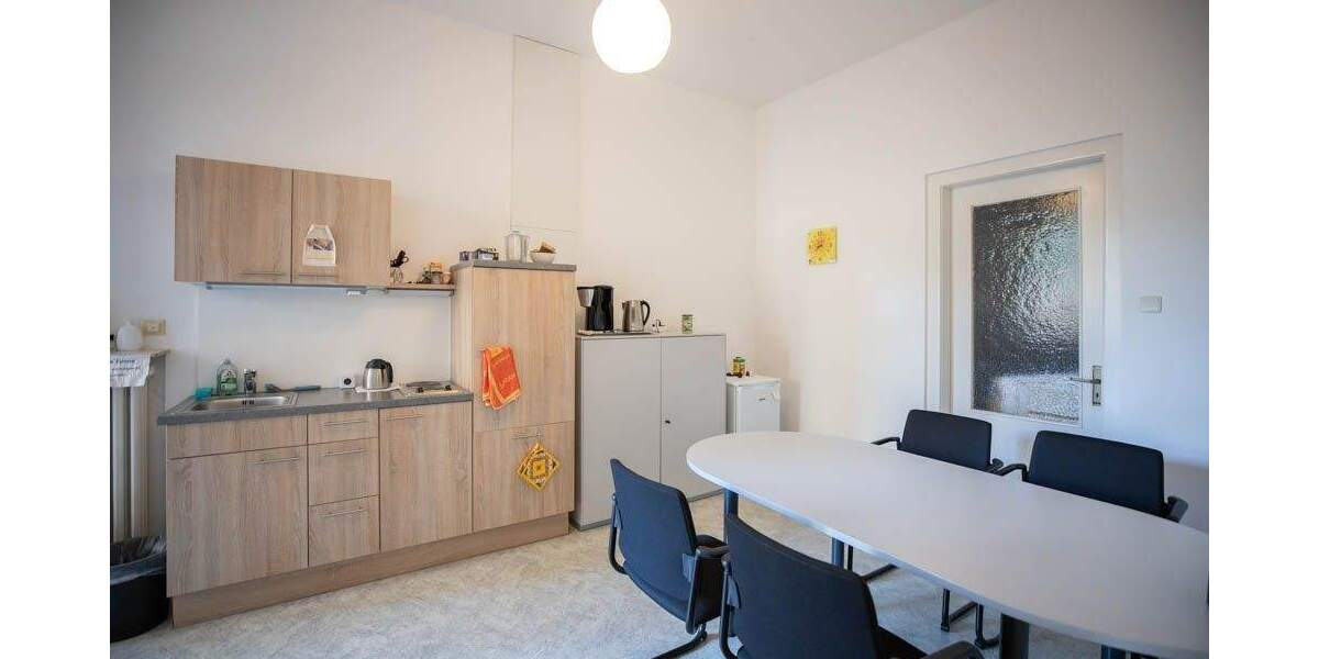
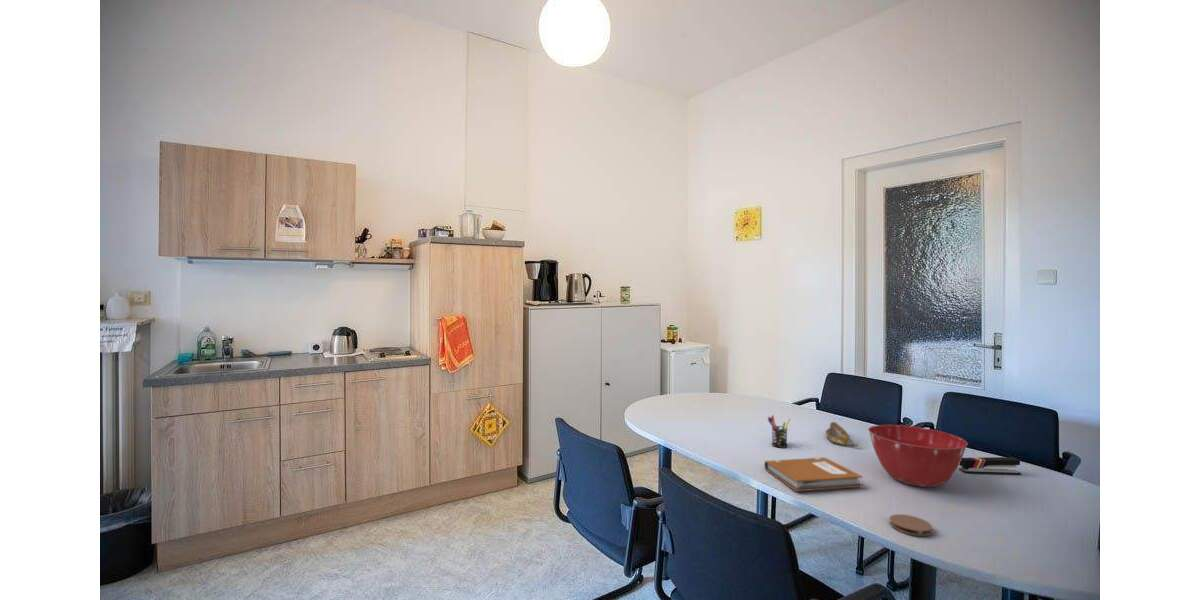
+ notebook (812, 472)
+ mixing bowl (915, 457)
+ banana (839, 432)
+ pen holder (779, 430)
+ coaster (910, 524)
+ stapler (989, 464)
